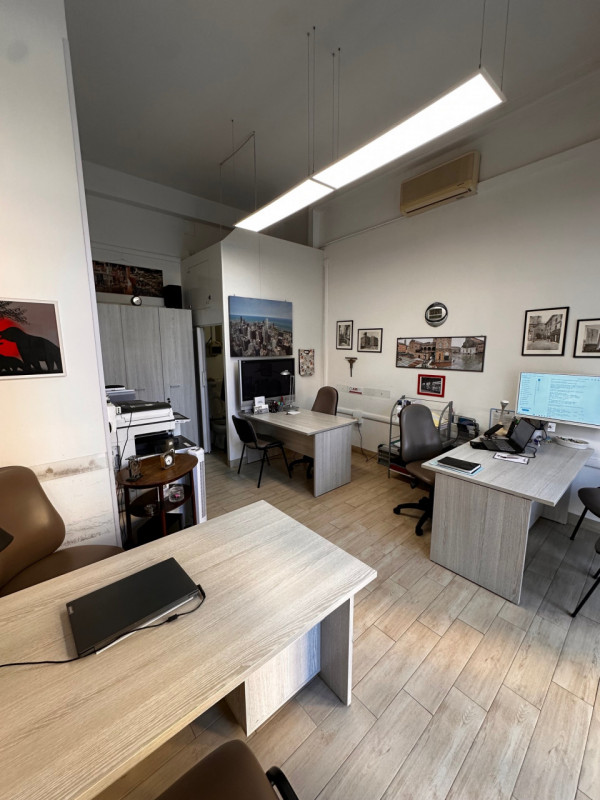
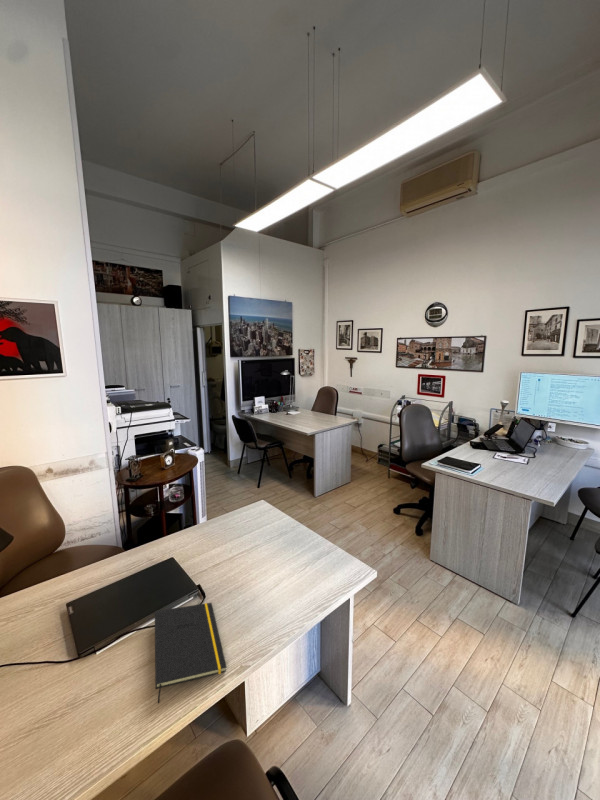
+ notepad (187, 639)
